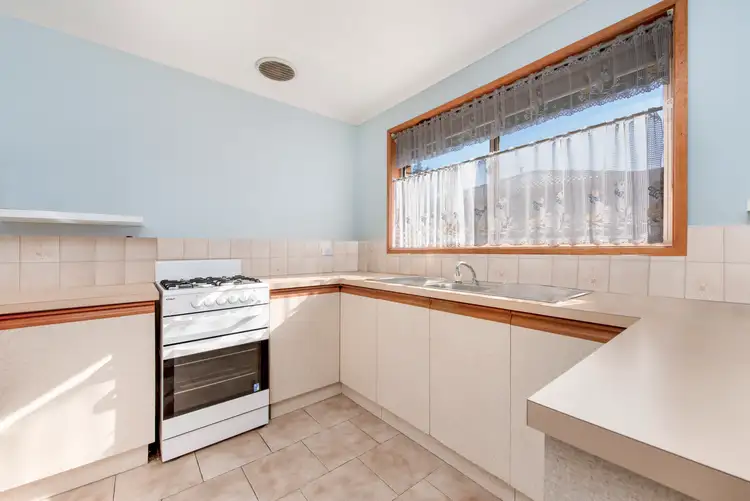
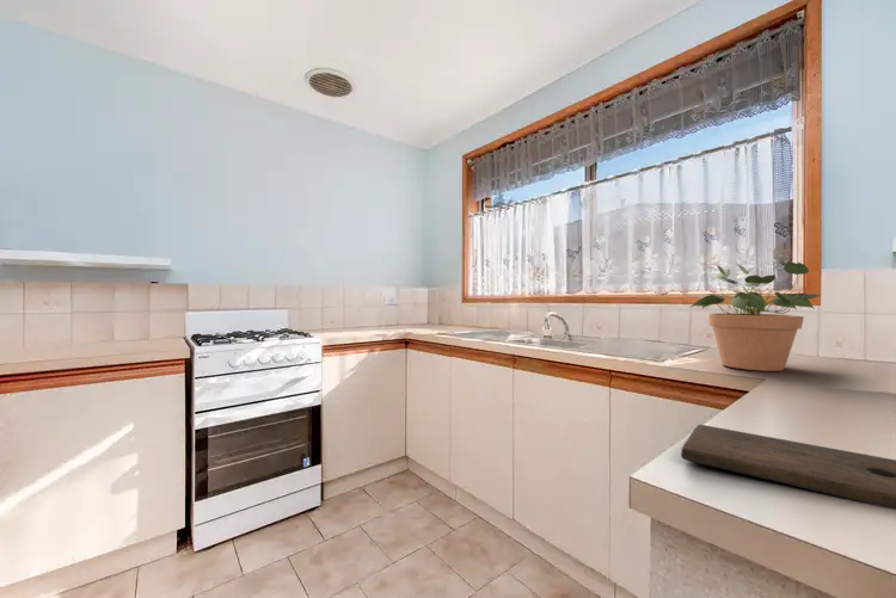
+ potted plant (744, 315)
+ cutting board (787, 460)
